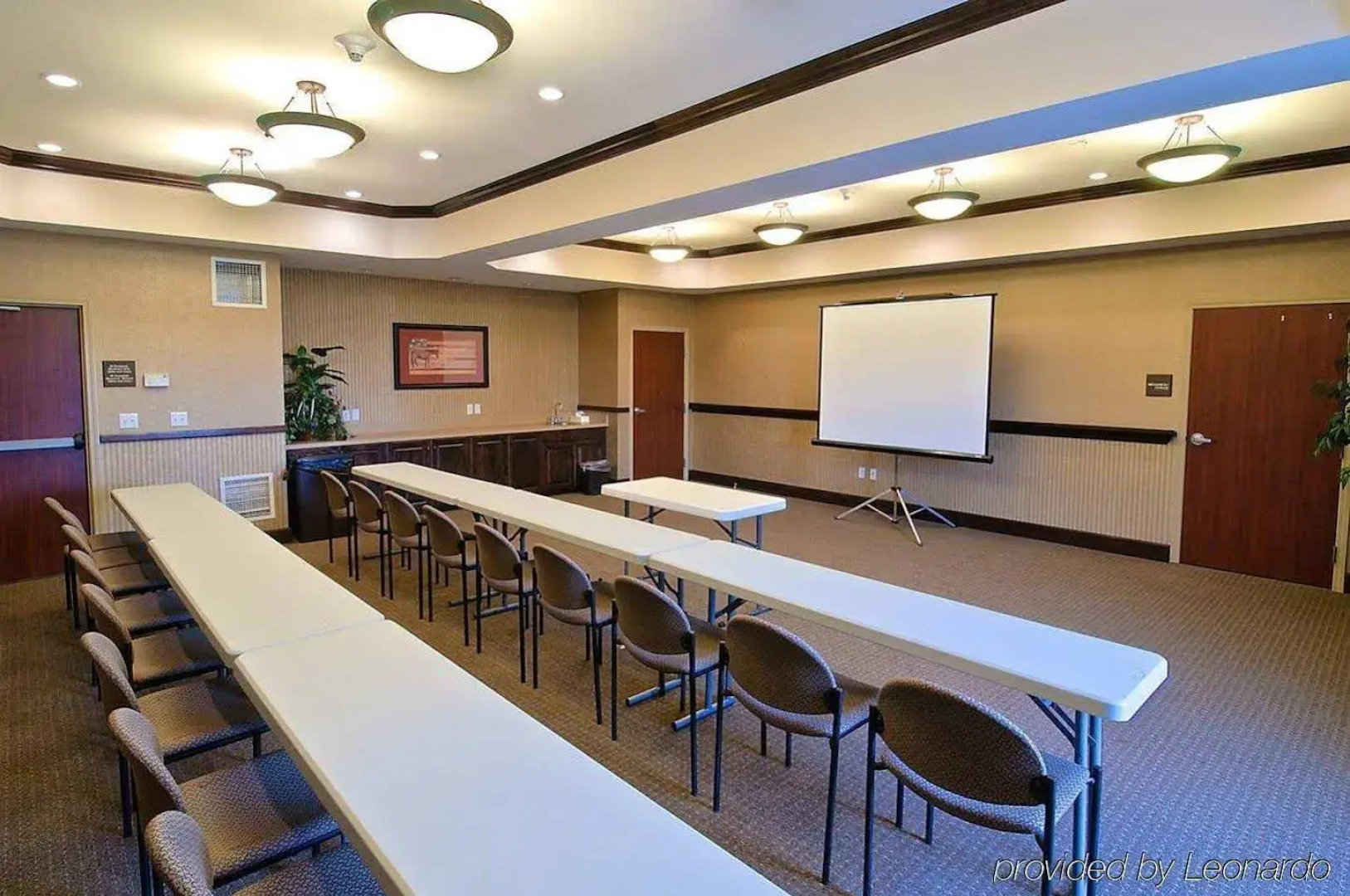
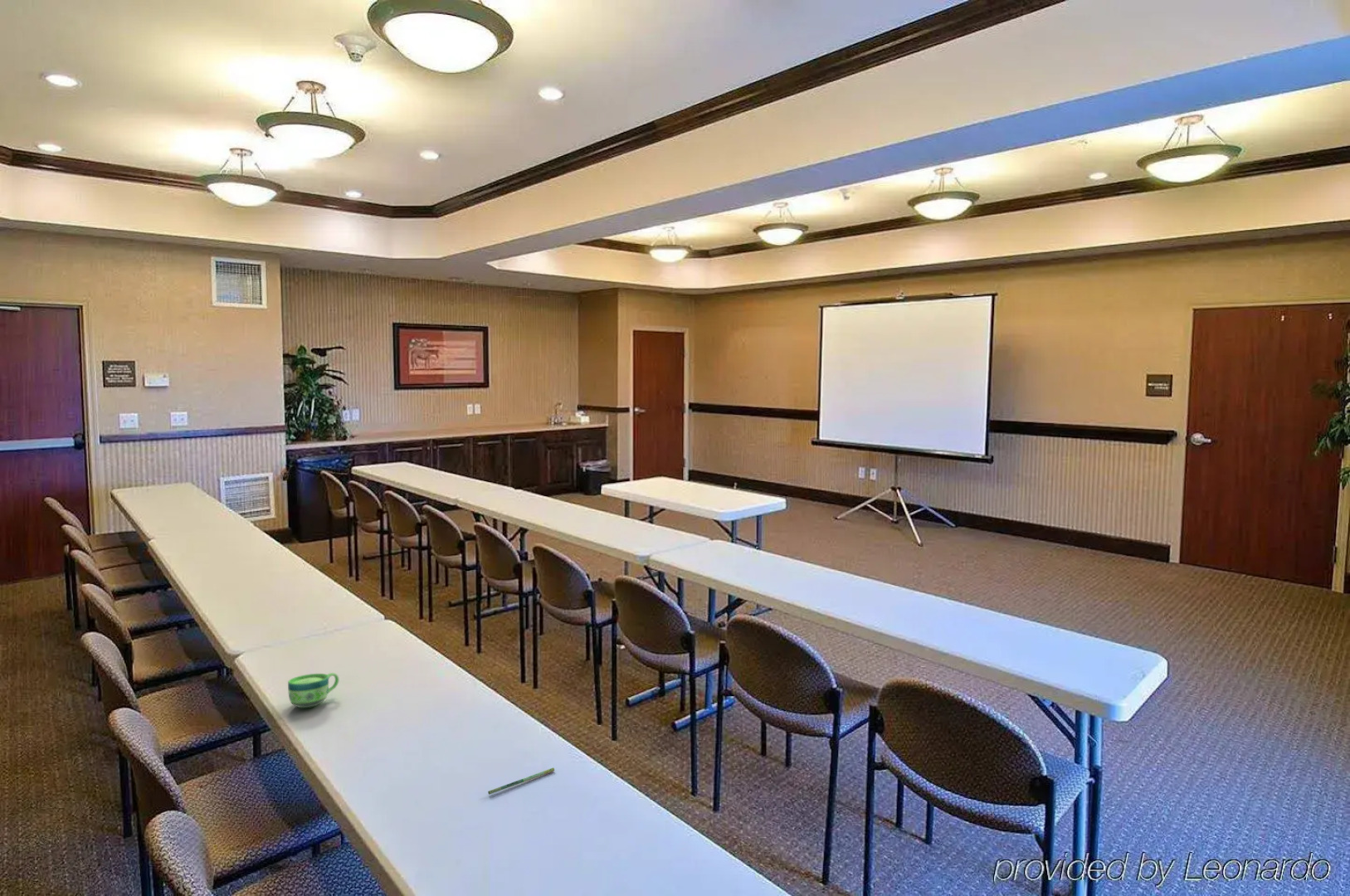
+ cup (314, 689)
+ pen (522, 780)
